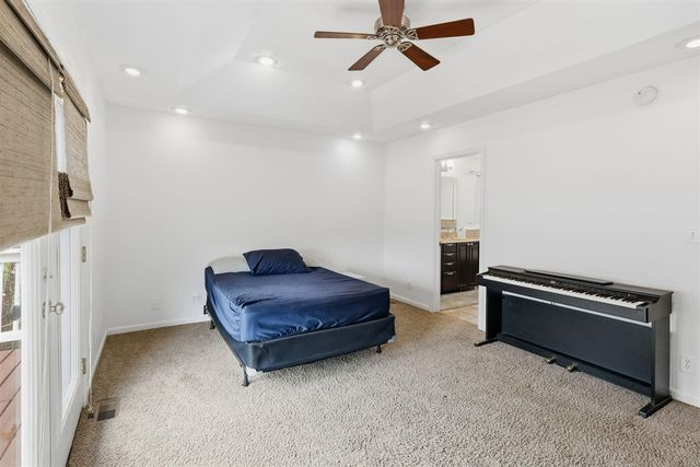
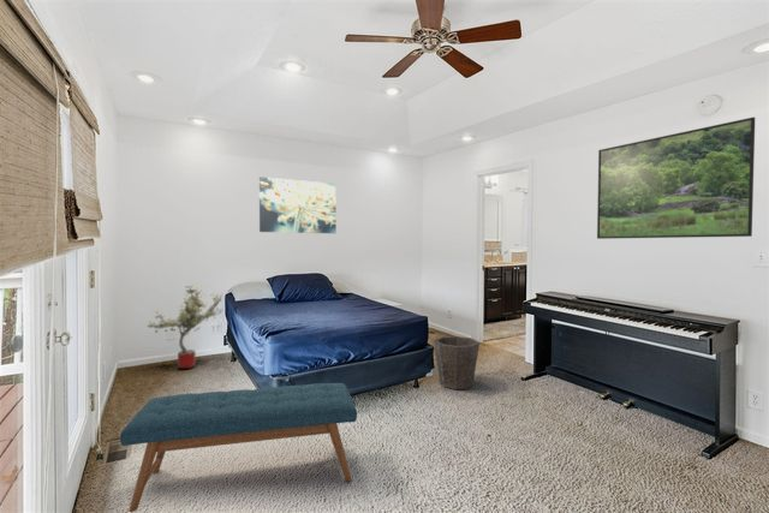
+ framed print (663, 186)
+ wall art (299, 207)
+ potted tree (185, 324)
+ bench (250, 436)
+ waste bin (455, 362)
